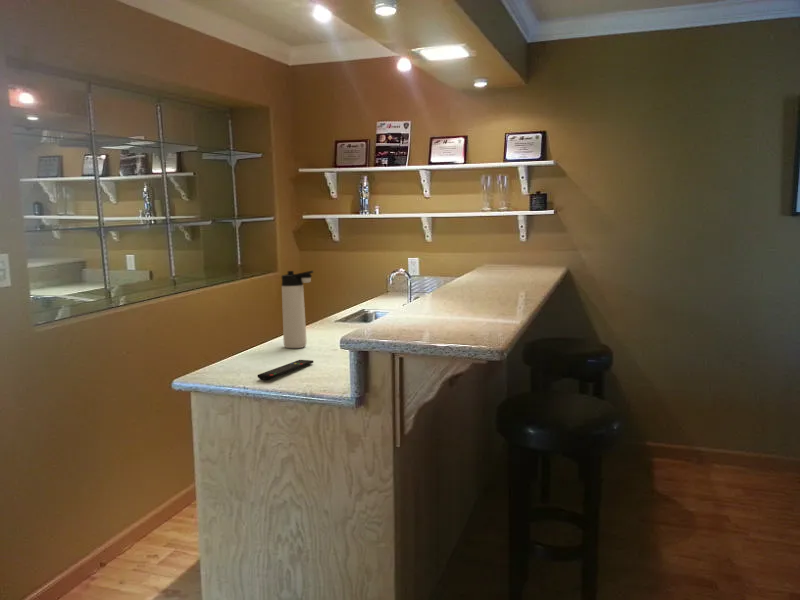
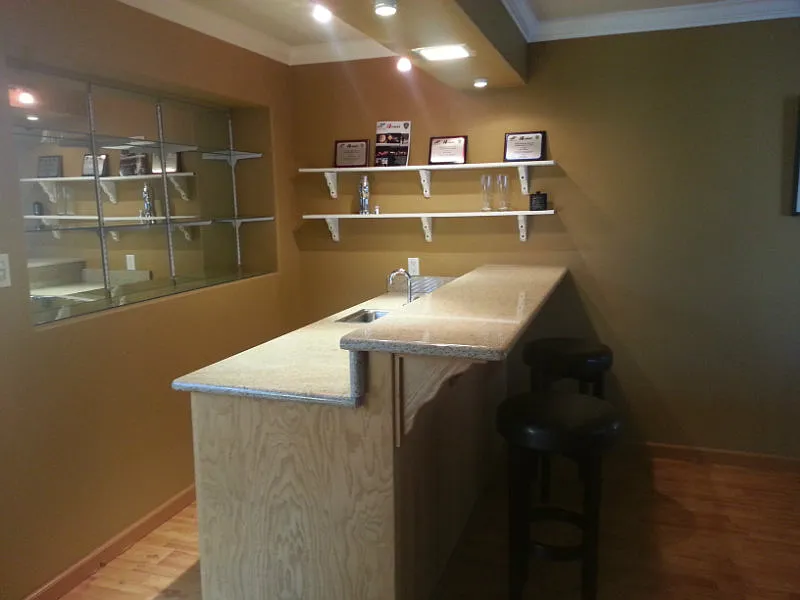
- thermos bottle (298, 309)
- remote control (286, 369)
